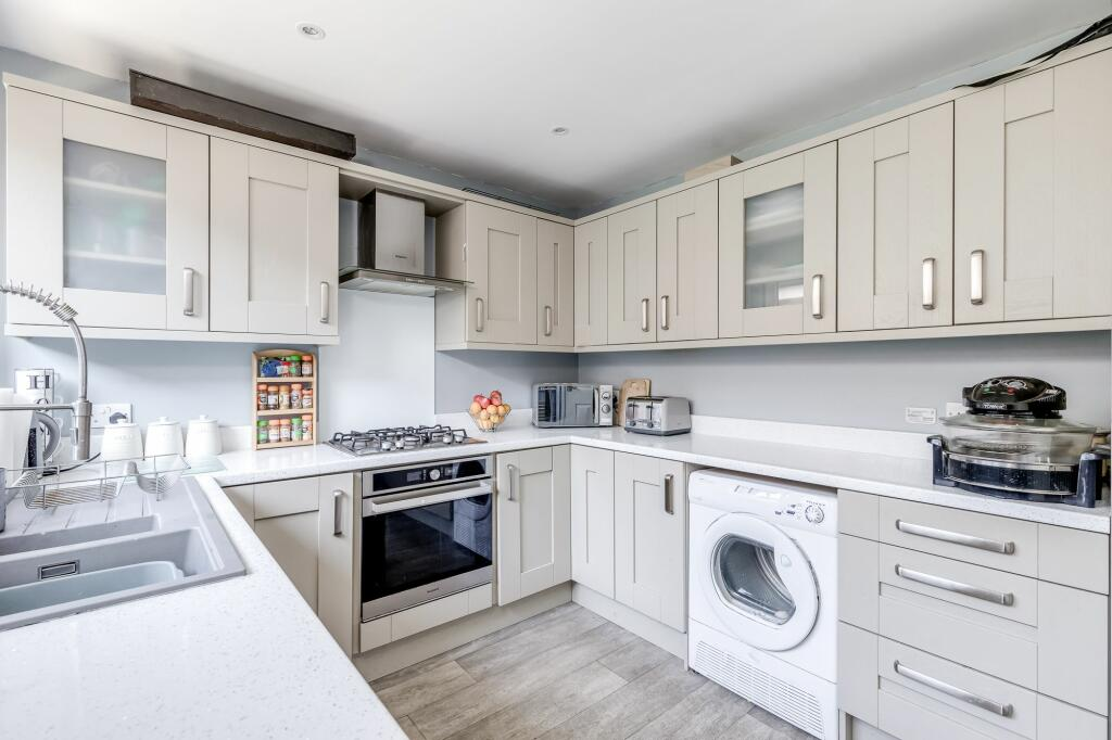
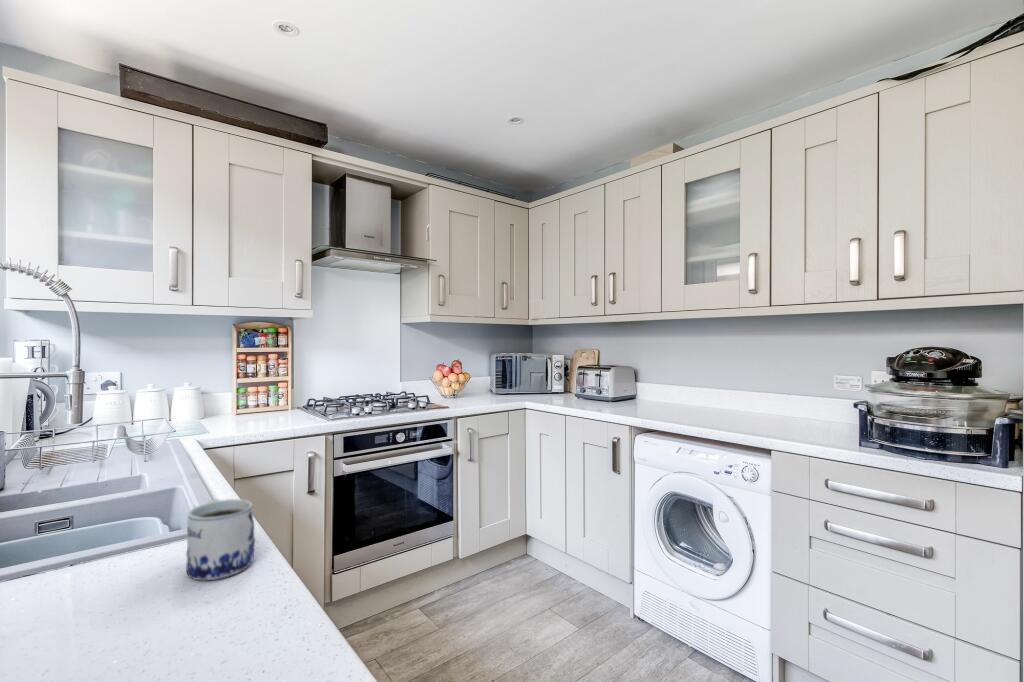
+ mug (218, 534)
